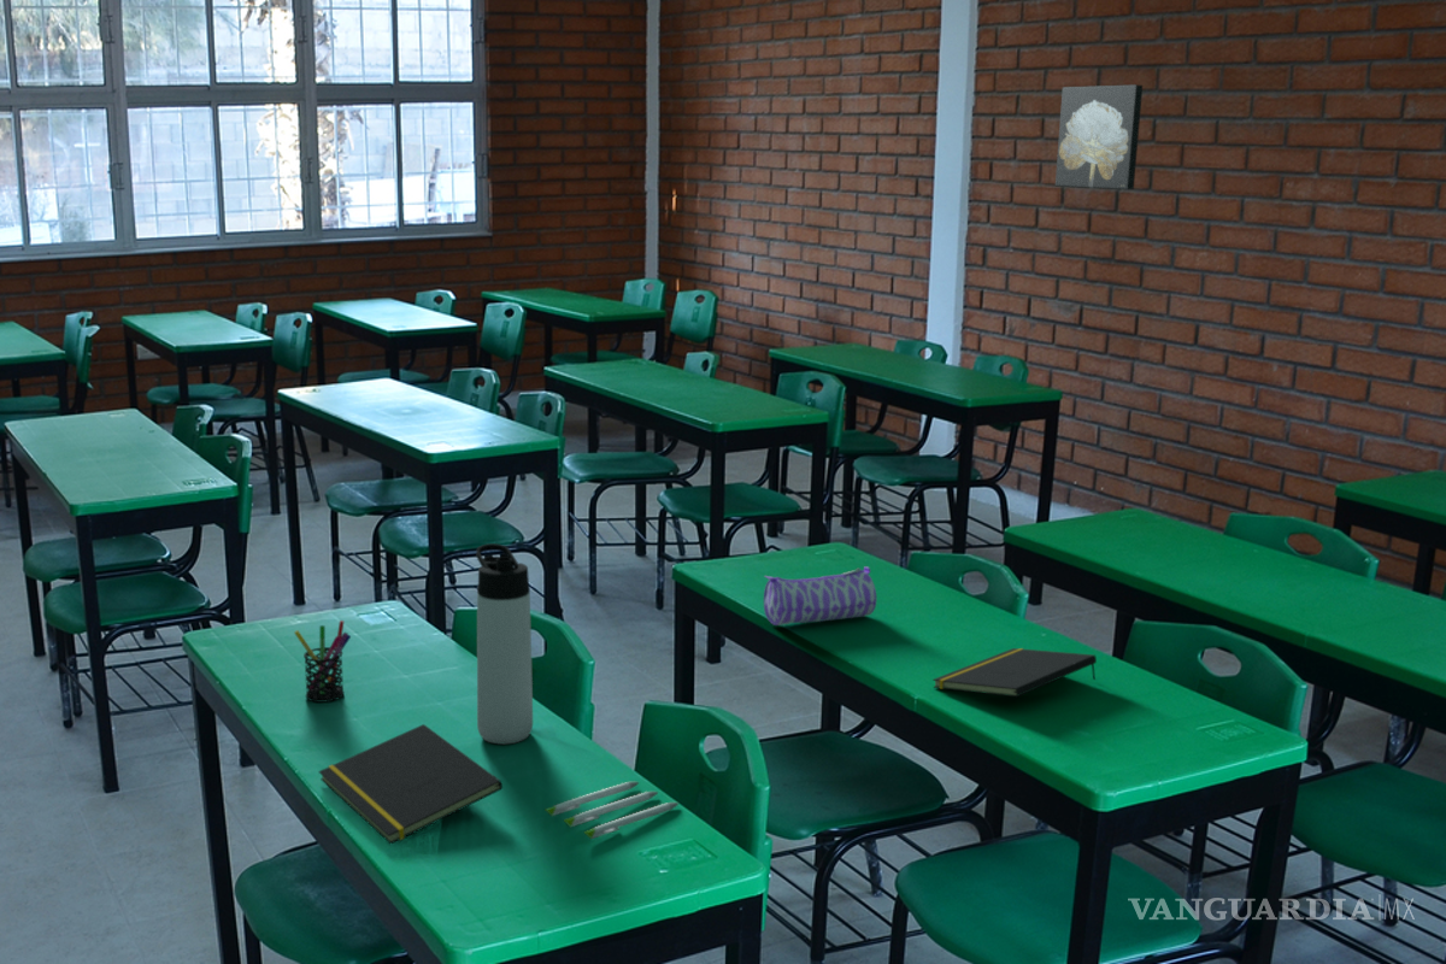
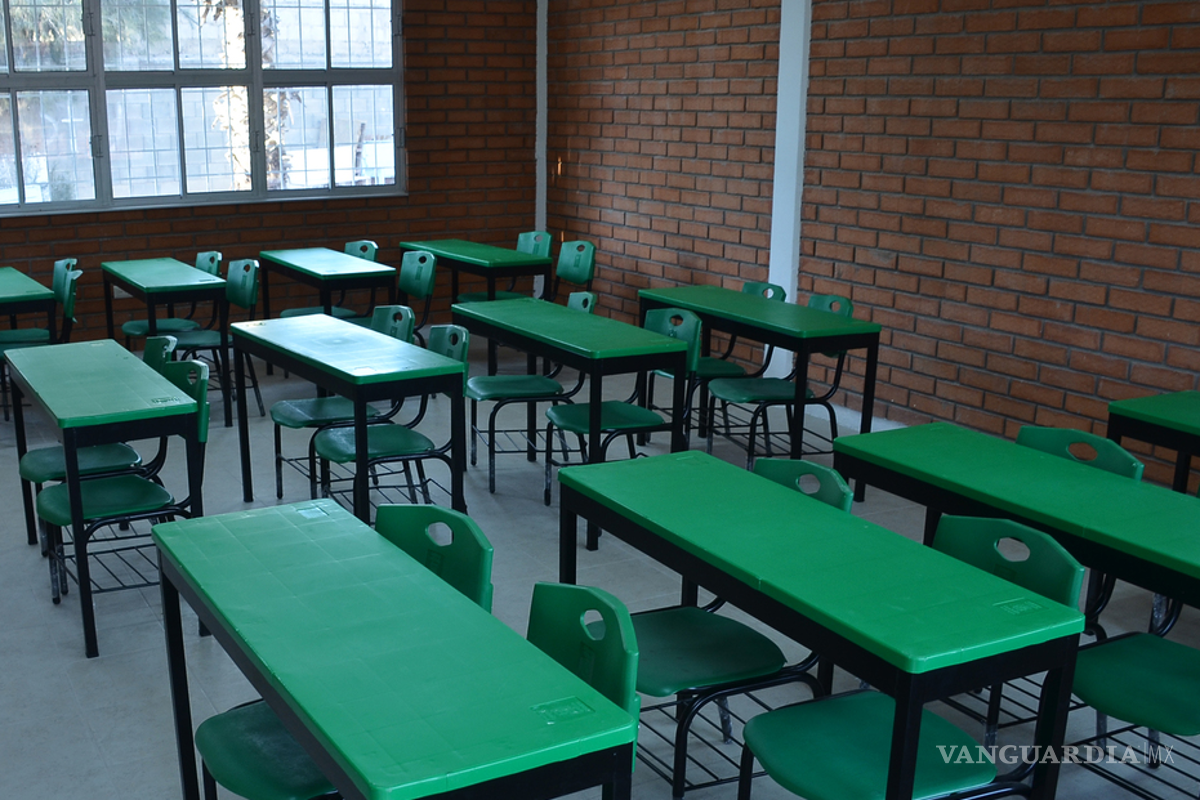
- pen holder (325, 657)
- thermos bottle (500, 643)
- notepad (1015, 671)
- notepad (408, 780)
- pencil case (821, 595)
- wall art (1098, 137)
- pen (612, 807)
